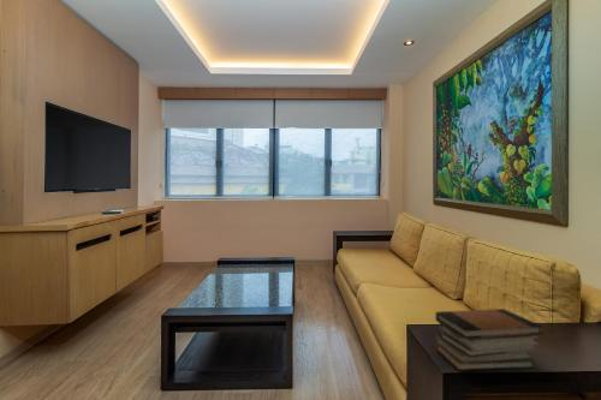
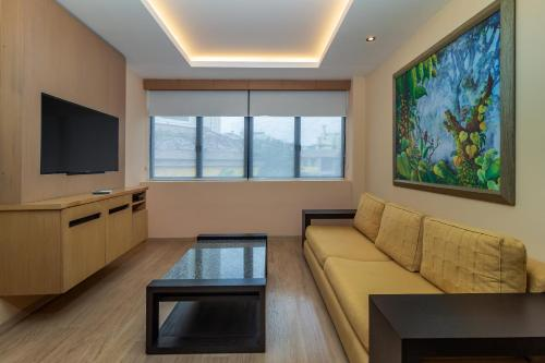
- book stack (484, 338)
